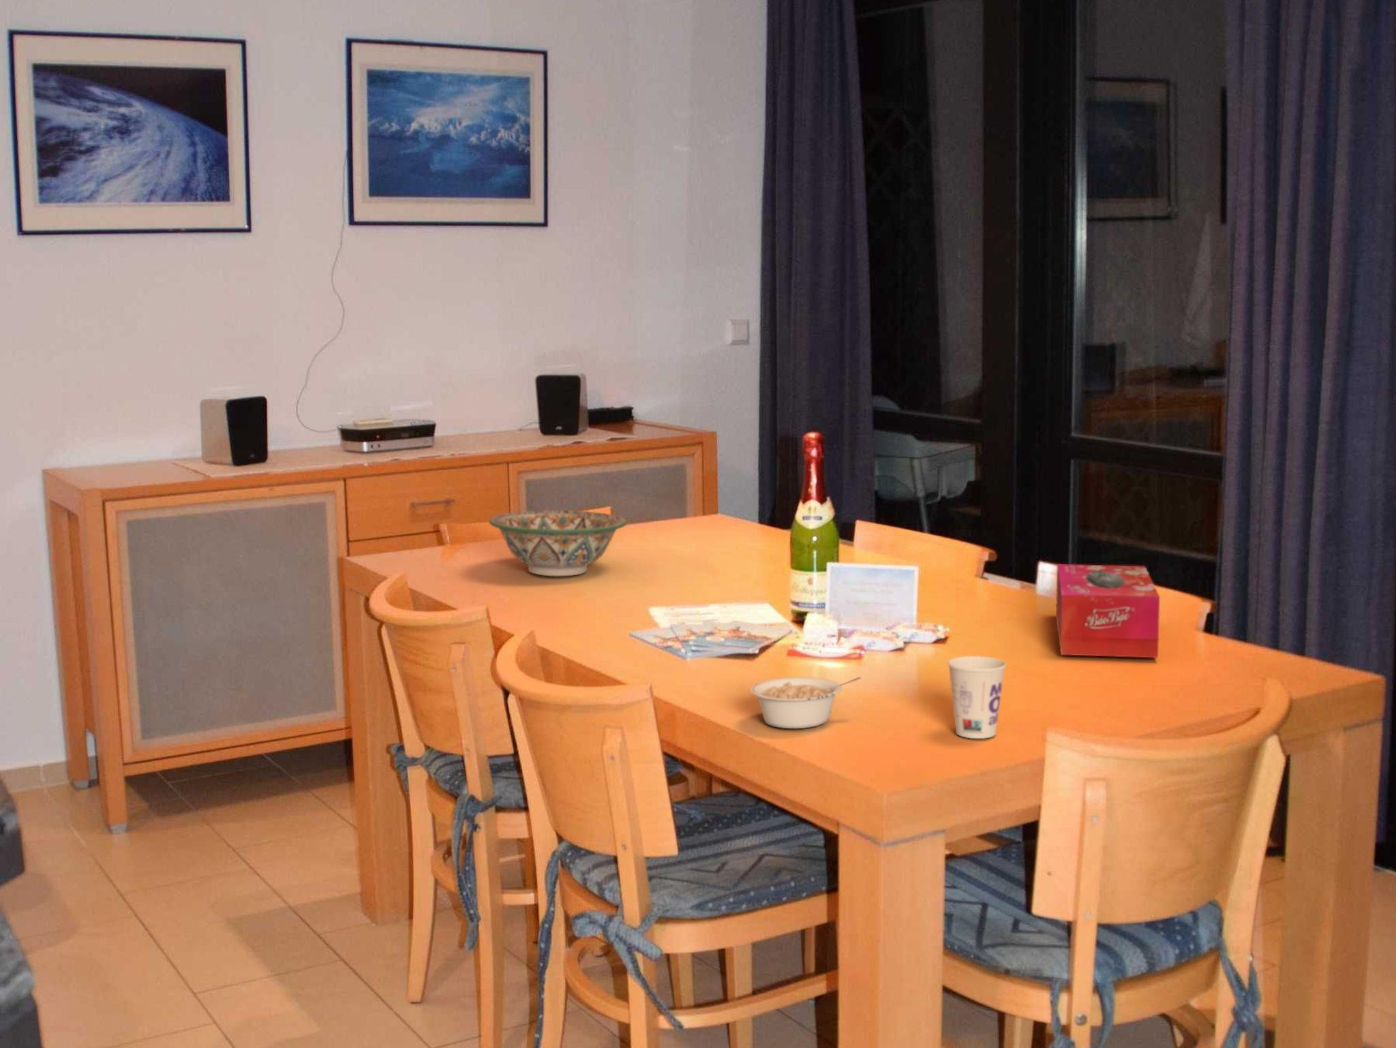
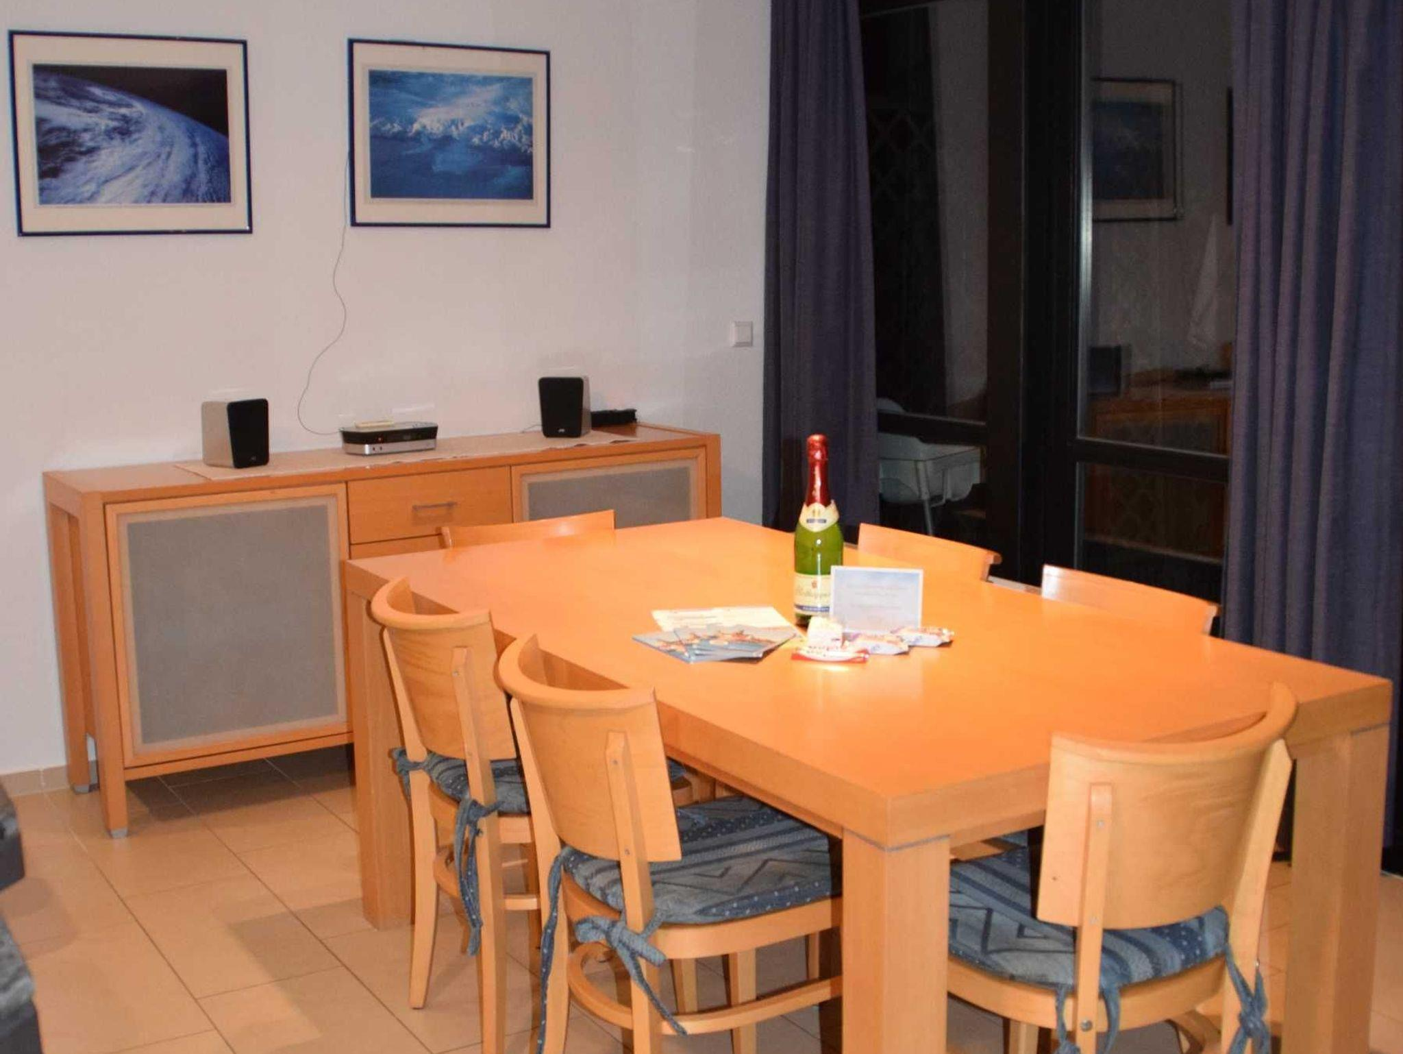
- legume (799, 700)
- tissue box (1104, 608)
- decorative bowl (558, 545)
- cup (977, 698)
